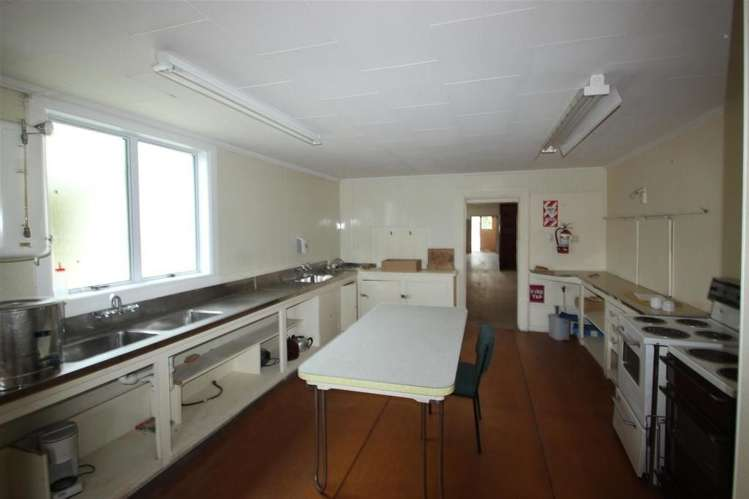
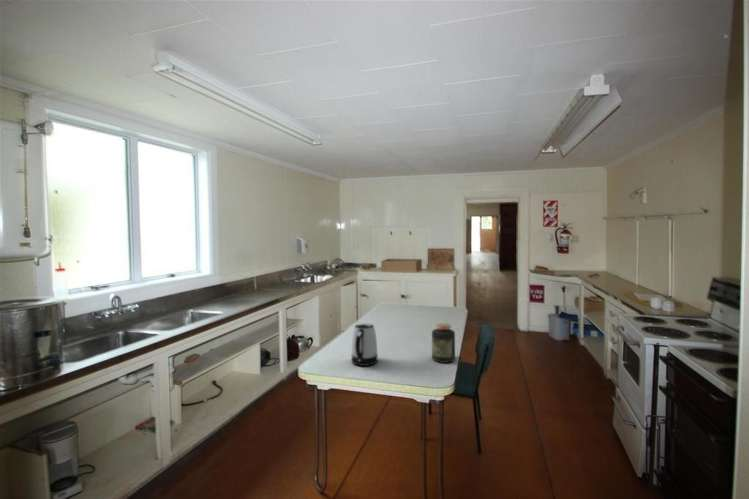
+ jar (443, 342)
+ kettle (363, 343)
